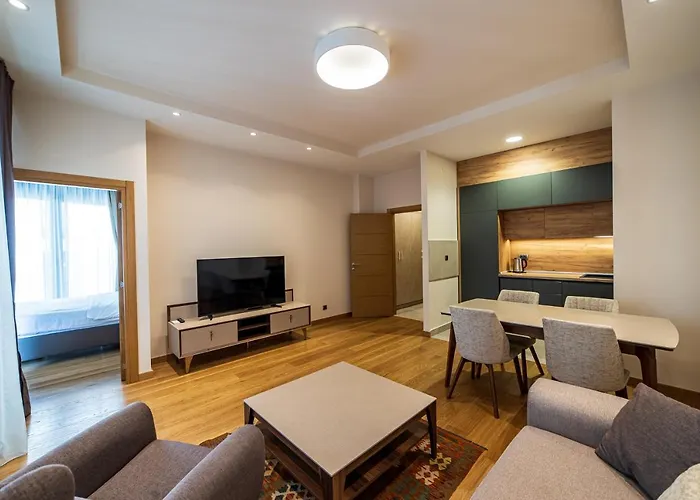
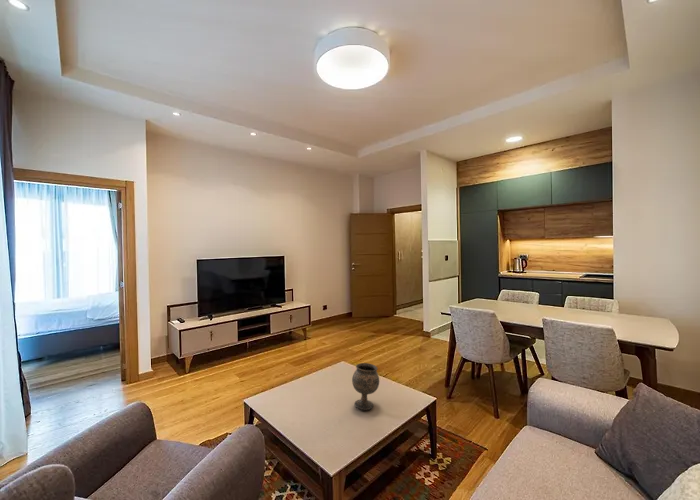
+ goblet (365, 385)
